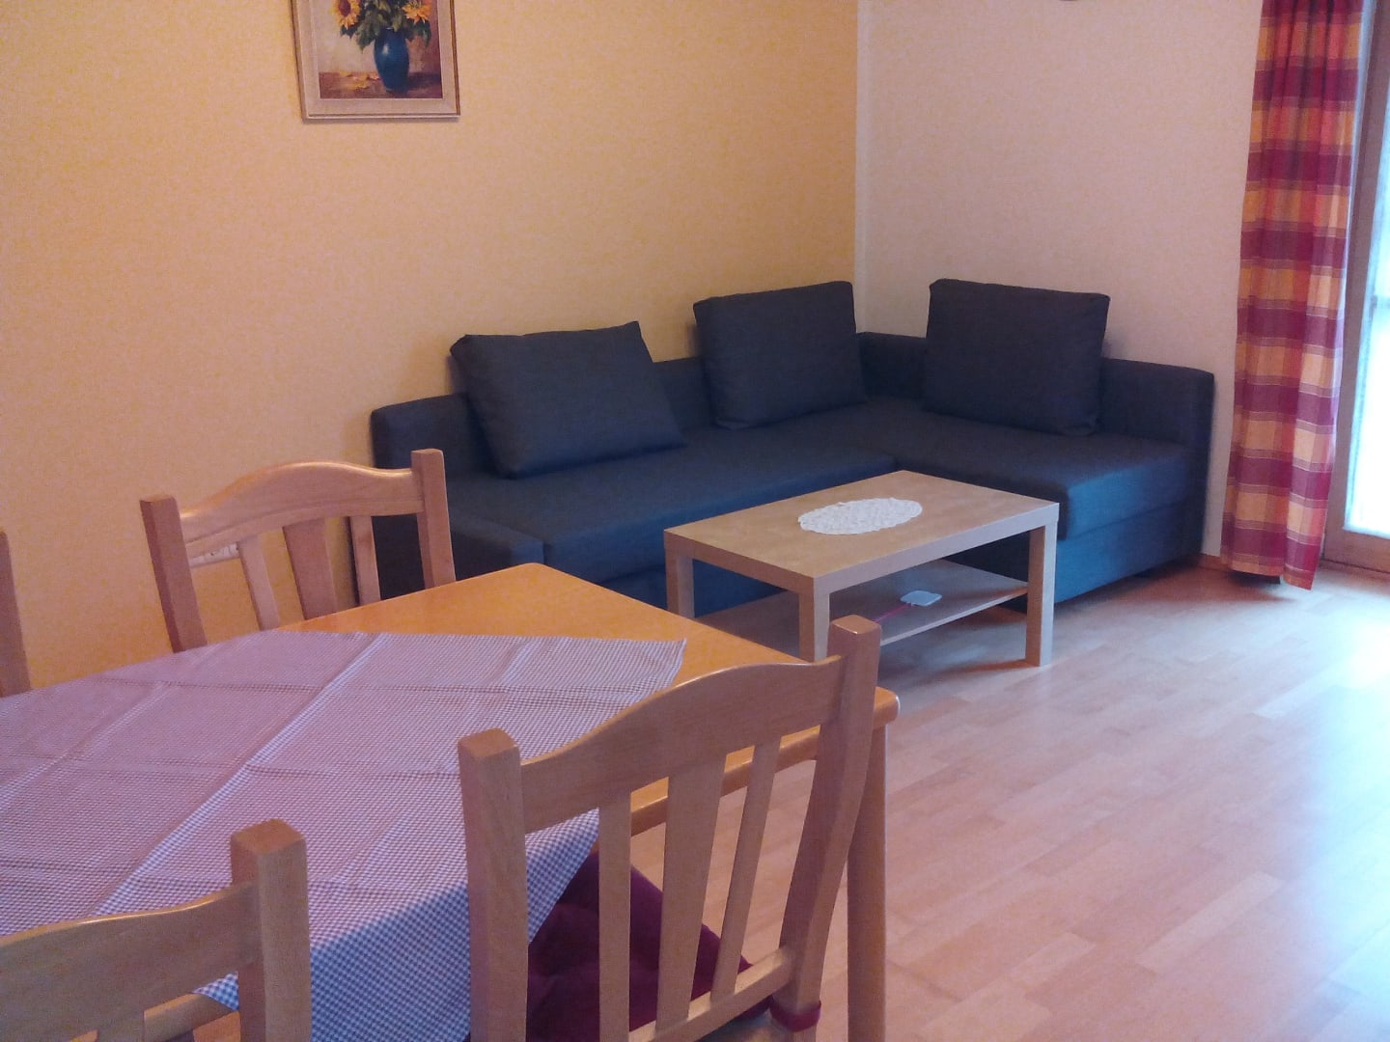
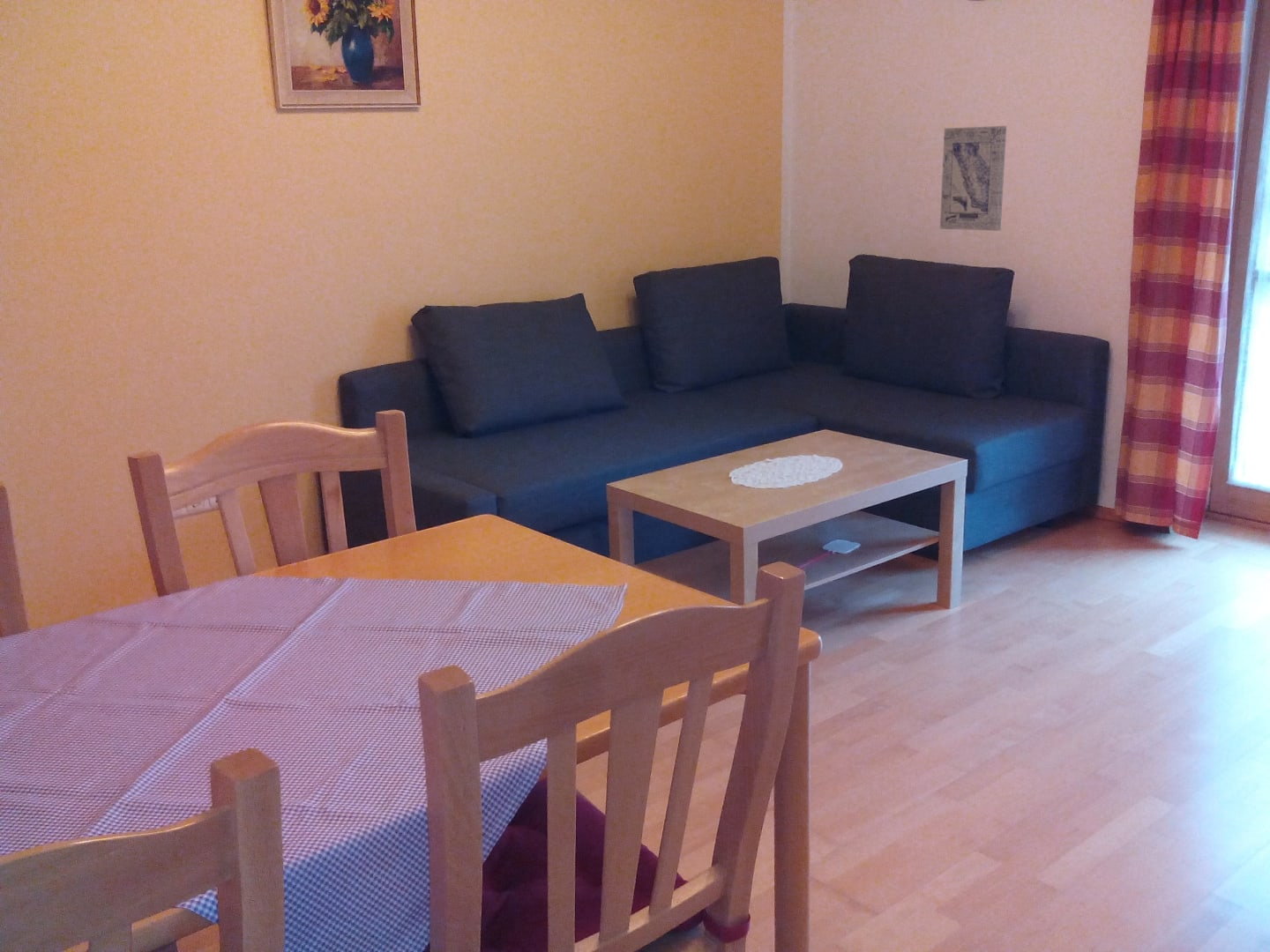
+ wall art (972, 178)
